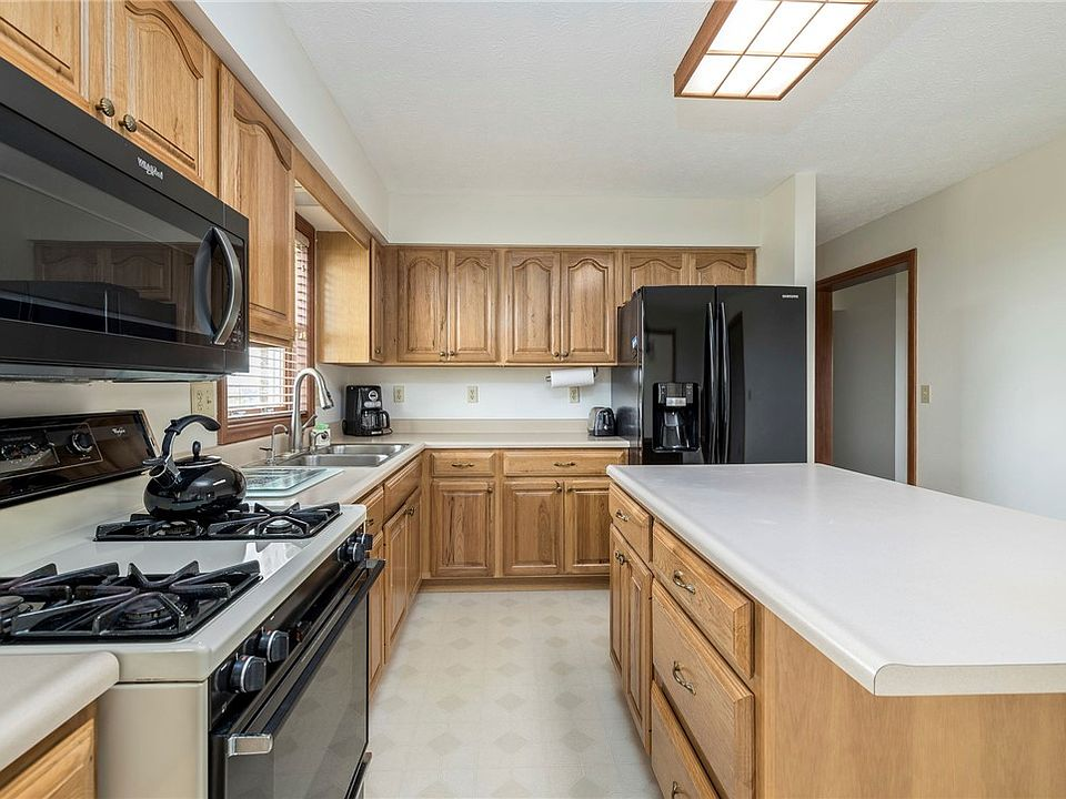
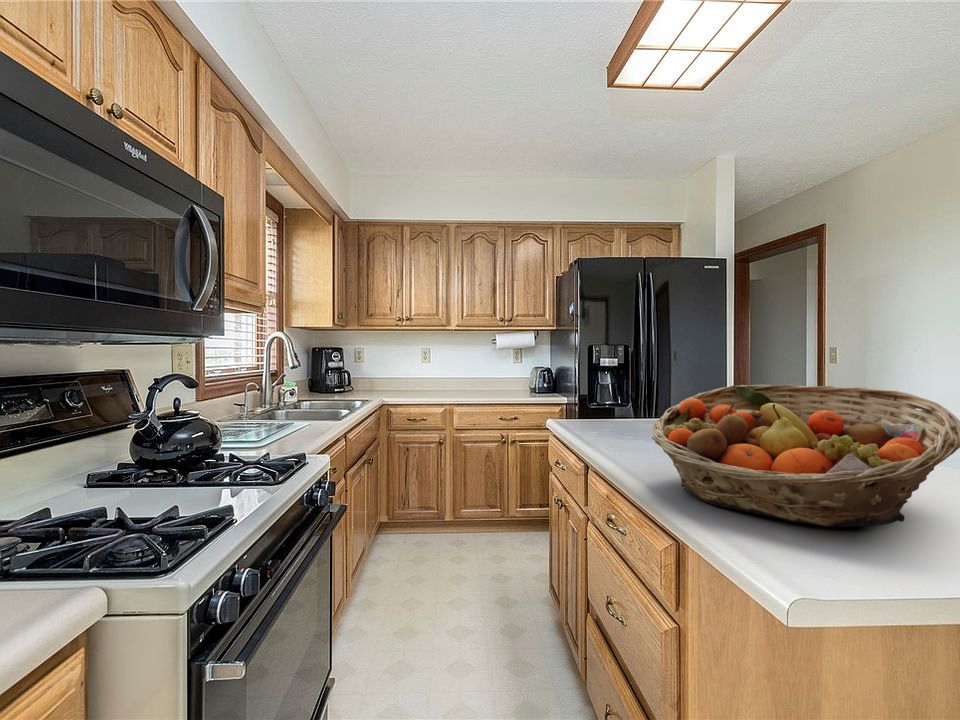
+ fruit basket (784, 443)
